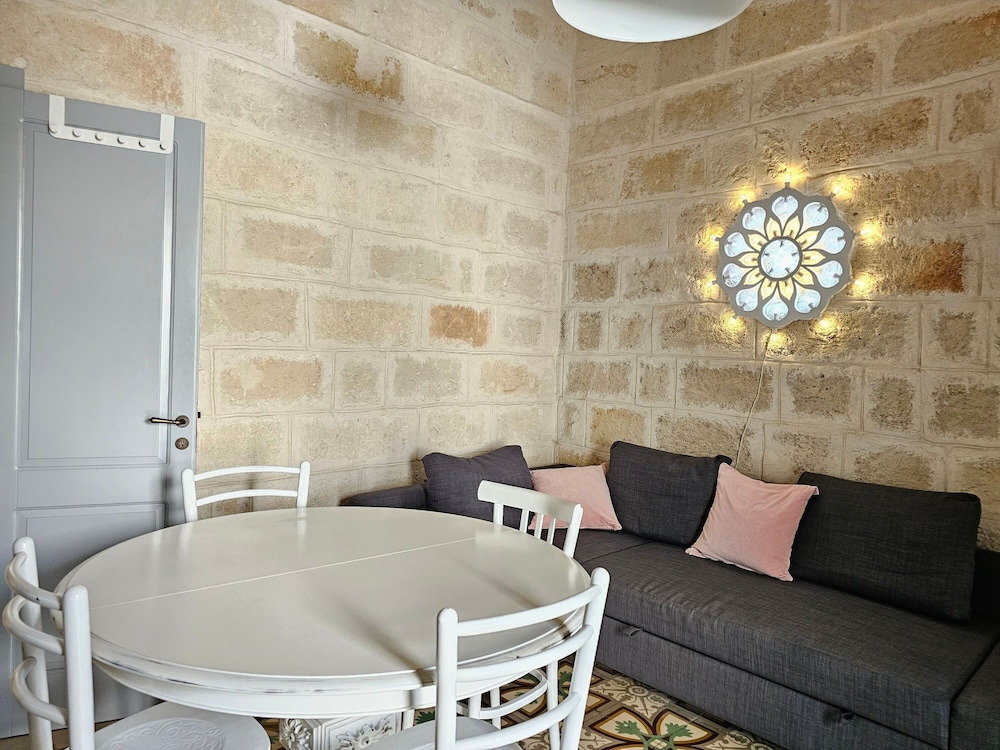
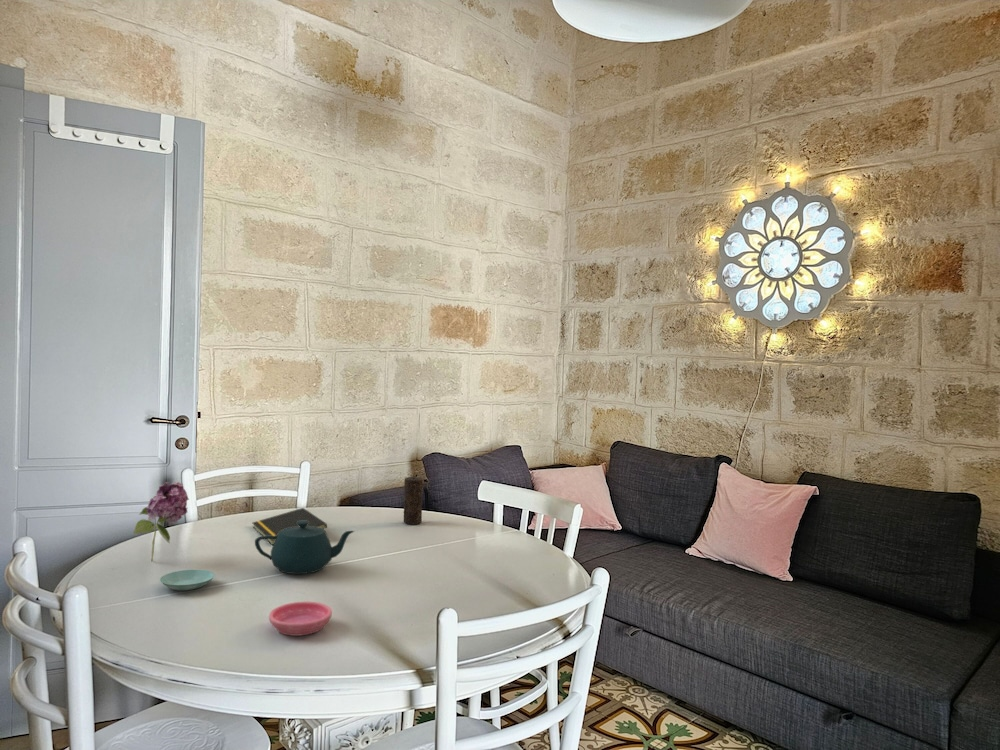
+ saucer (187, 581)
+ flower (157, 522)
+ teapot (305, 545)
+ candle (413, 500)
+ saucer (300, 619)
+ notepad (288, 525)
